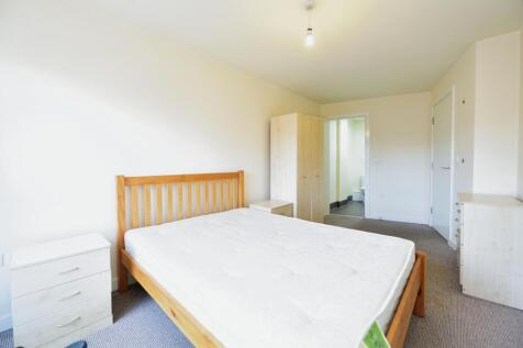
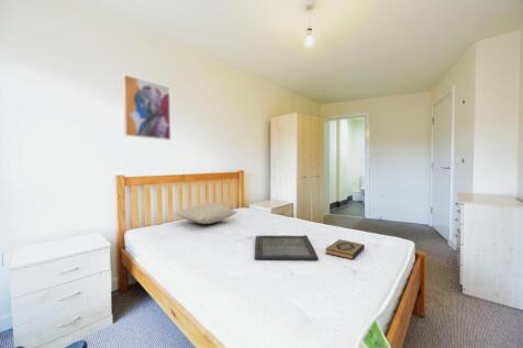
+ wall art (148, 110)
+ serving tray (282, 246)
+ pillow (205, 213)
+ hardback book (345, 248)
